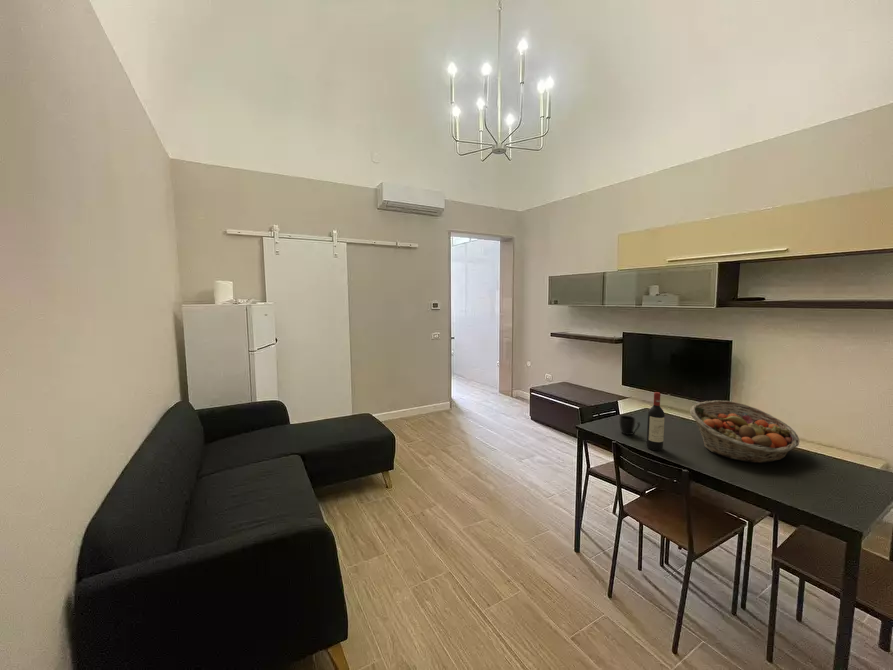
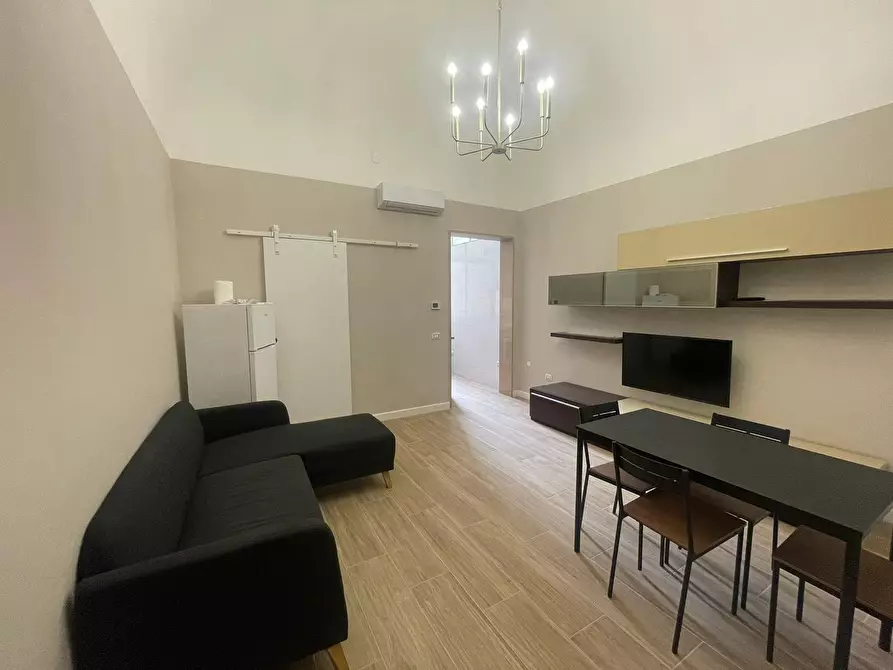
- wine bottle (655, 420)
- mug (629, 426)
- fruit basket (740, 430)
